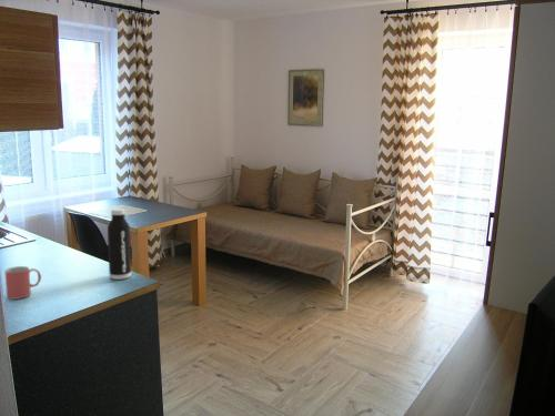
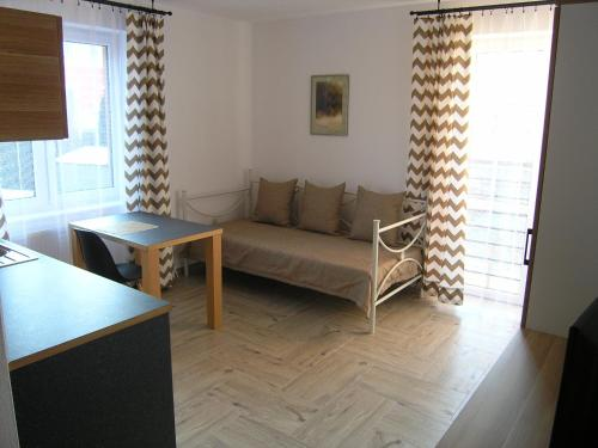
- water bottle (119, 243)
- mug (23, 281)
